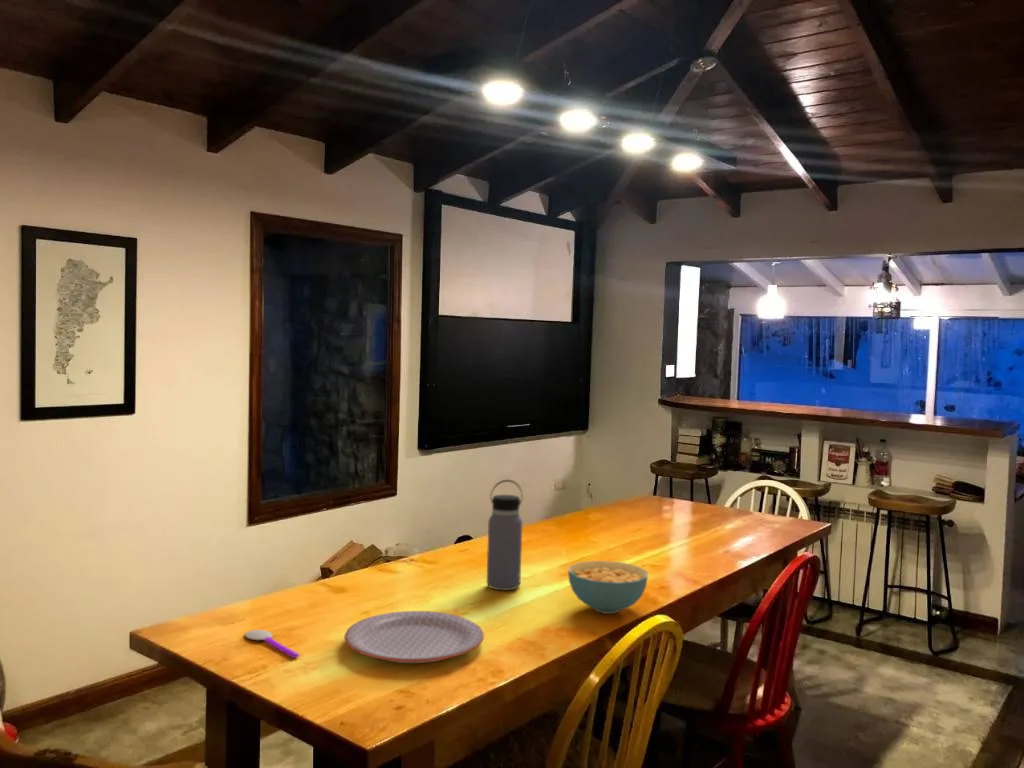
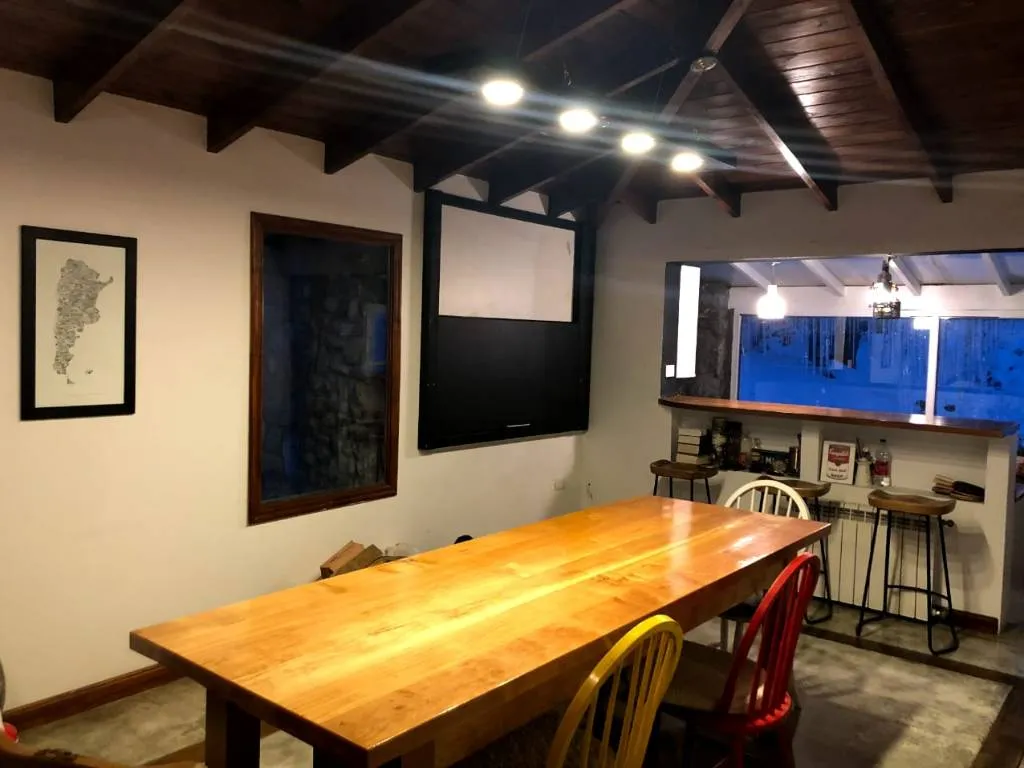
- cereal bowl (607, 590)
- spoon (272, 641)
- plate (414, 638)
- water bottle (505, 534)
